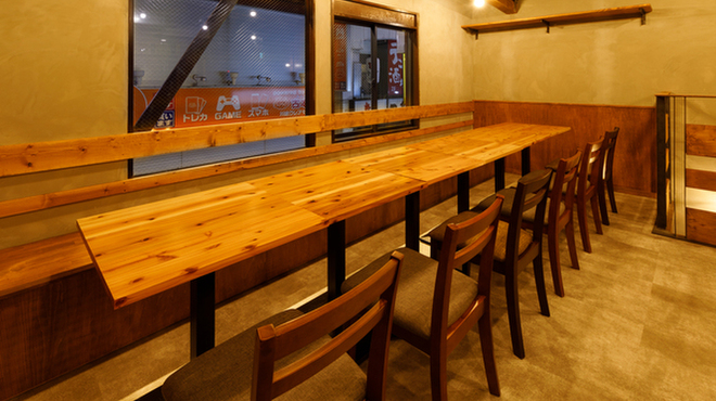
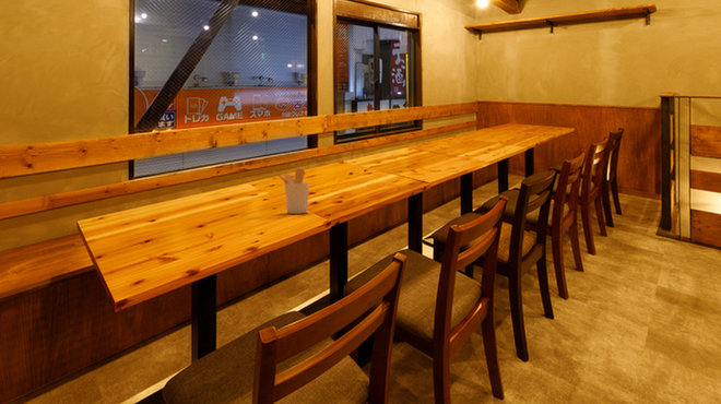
+ utensil holder (291, 190)
